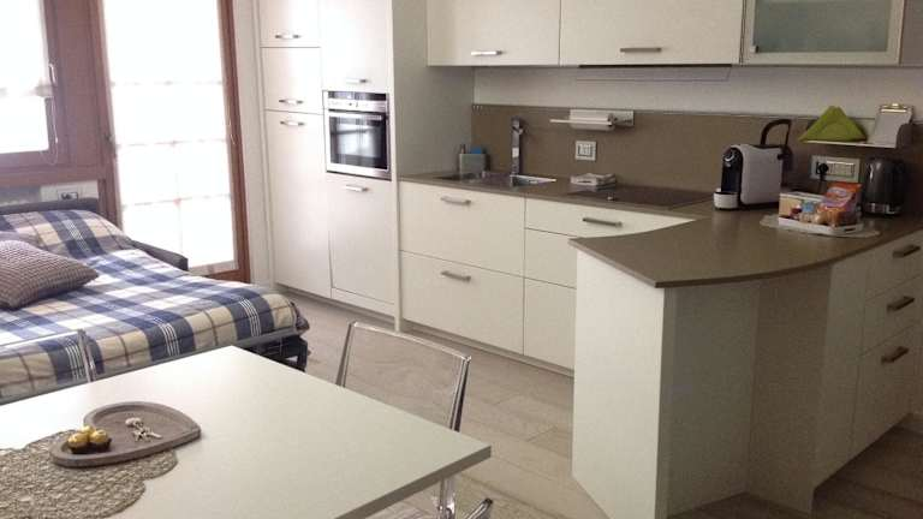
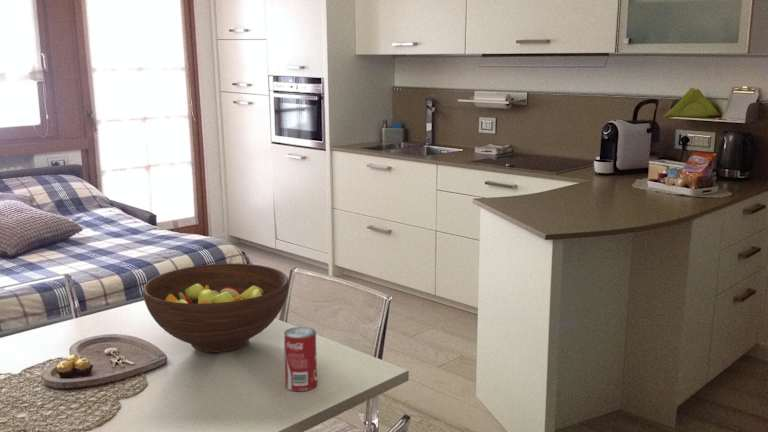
+ beverage can (300, 358)
+ fruit bowl (218, 313)
